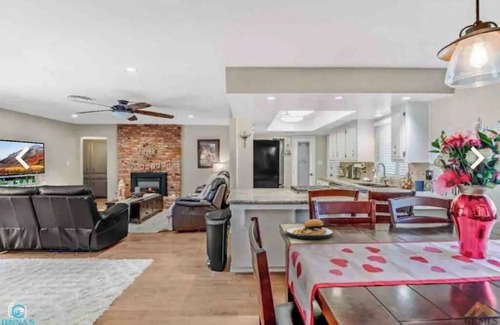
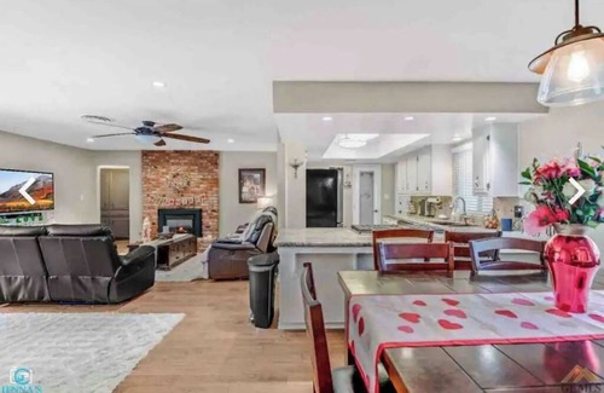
- plate (308, 222)
